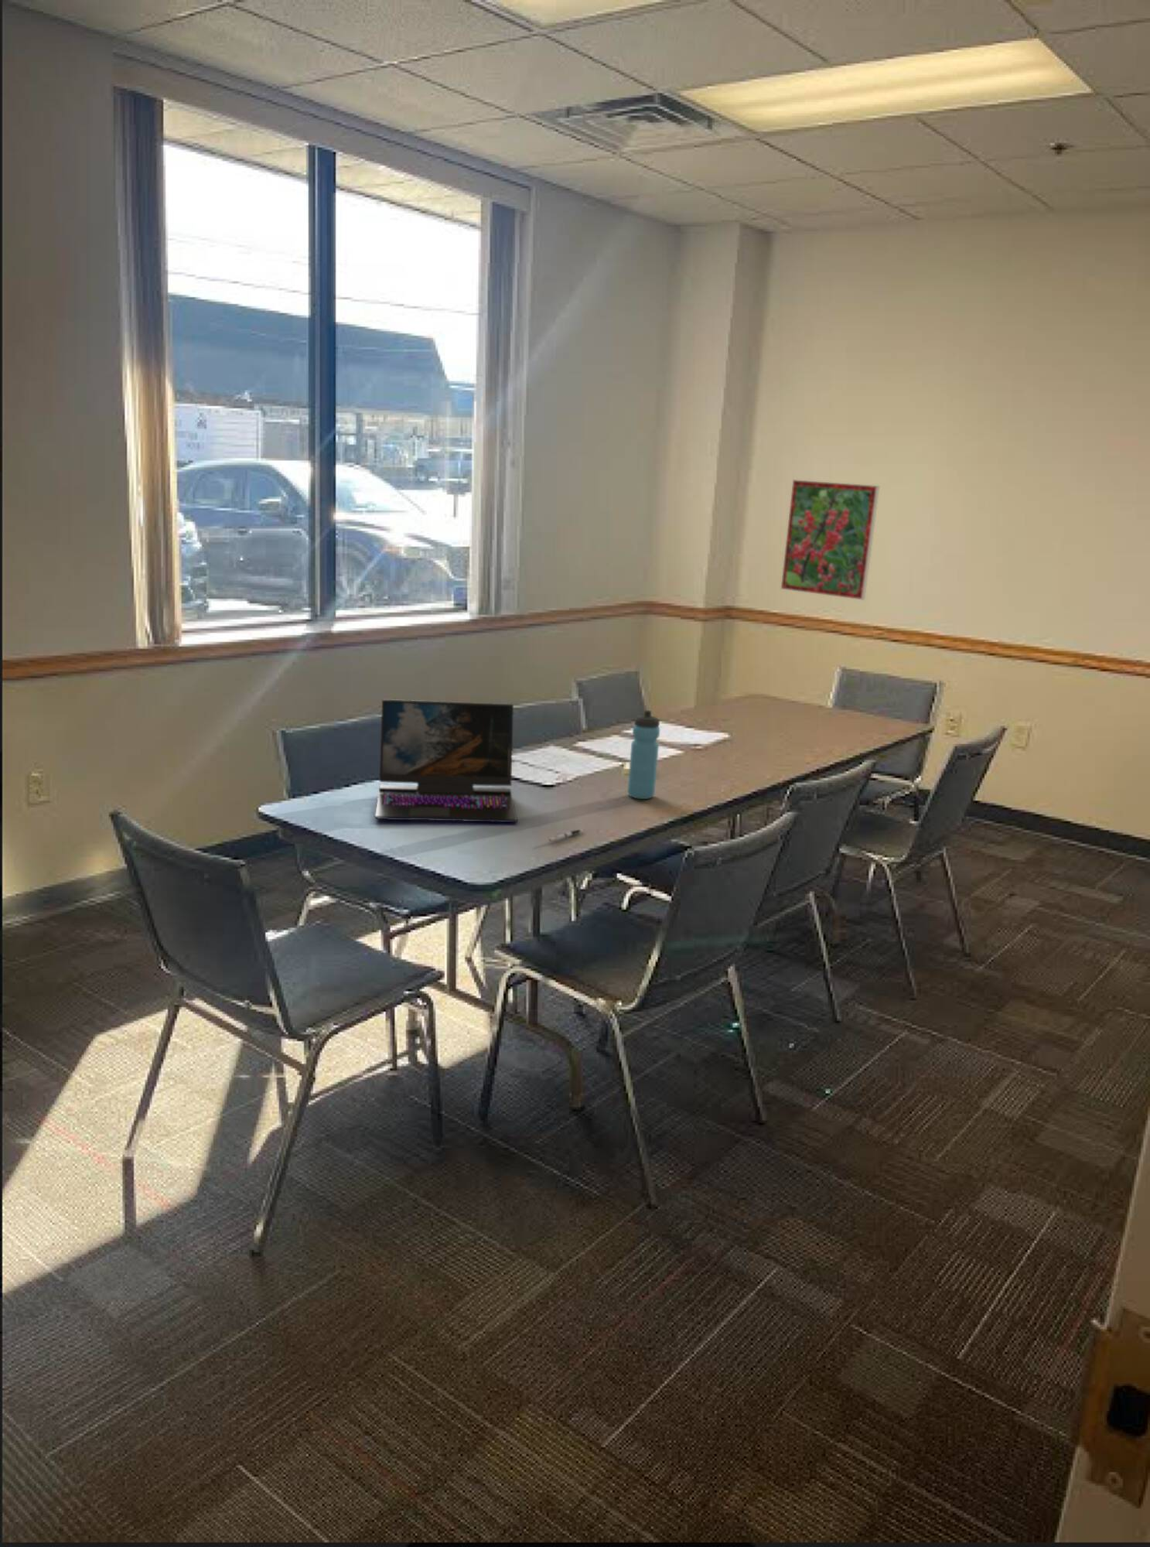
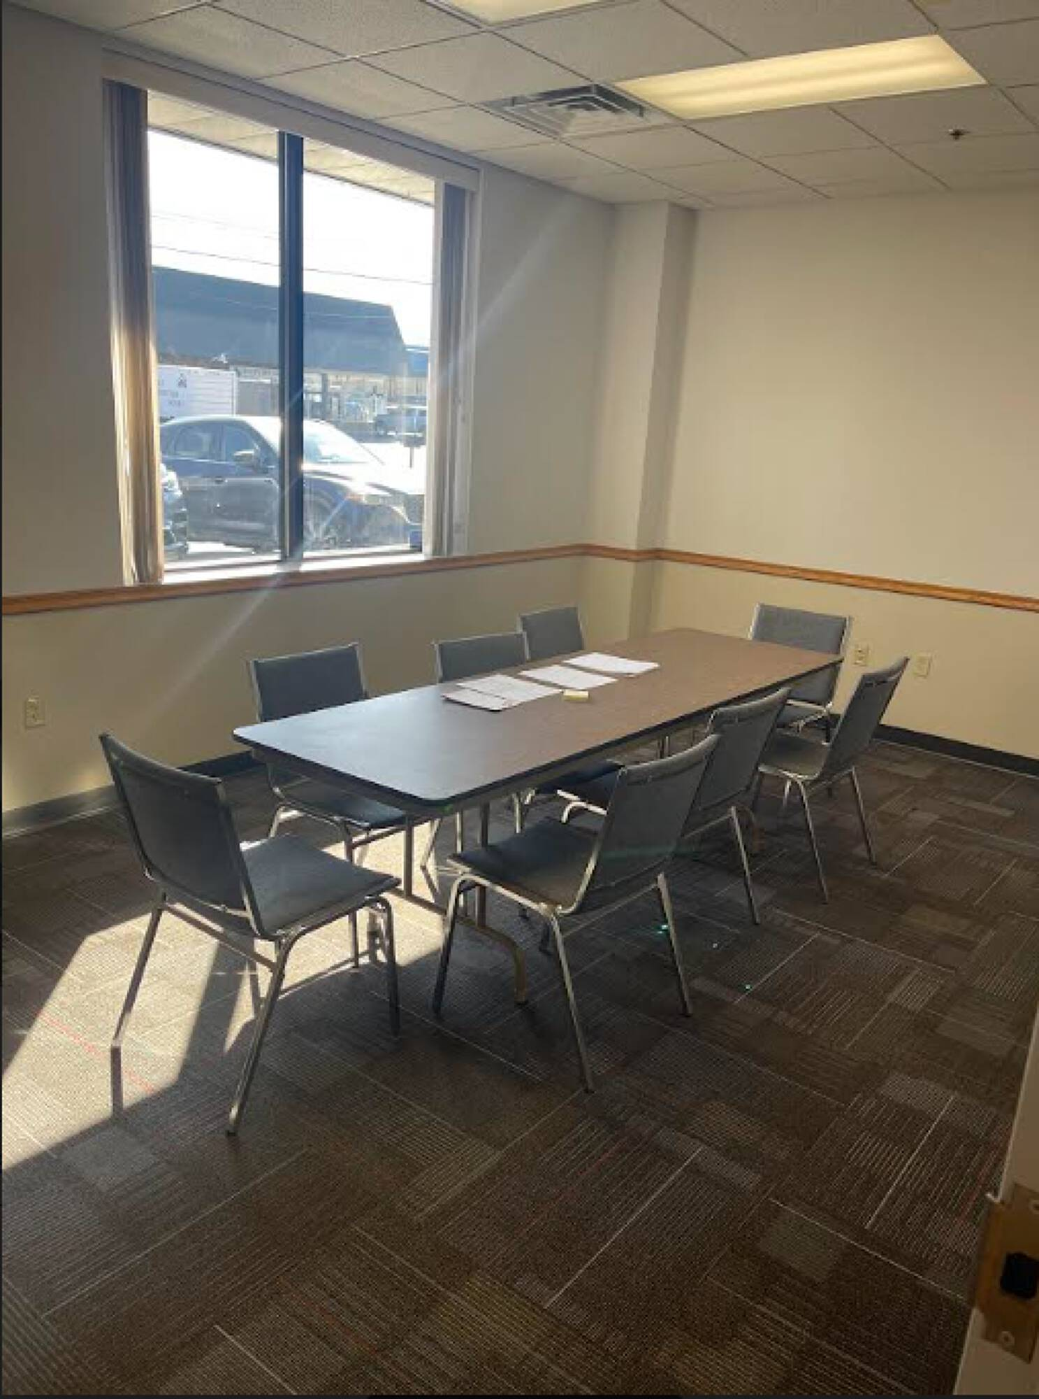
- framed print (829, 539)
- laptop (447, 761)
- pen (567, 834)
- water bottle (644, 754)
